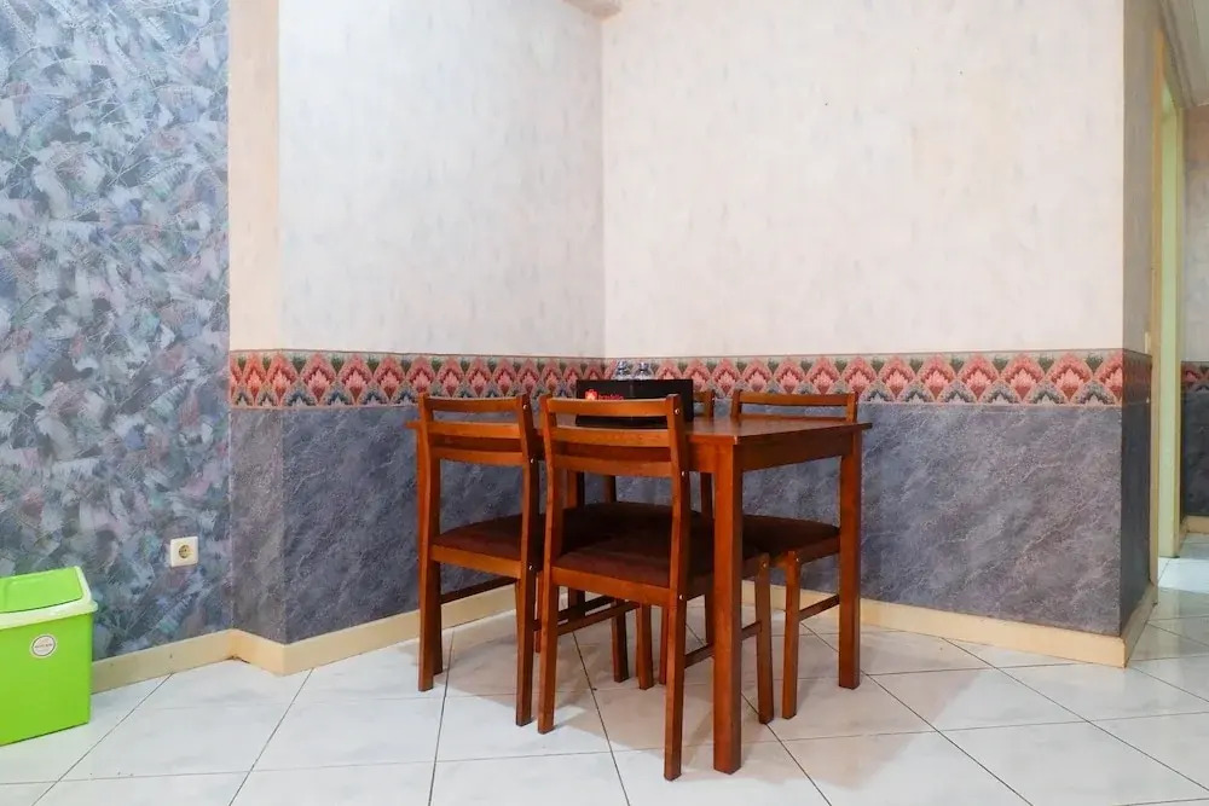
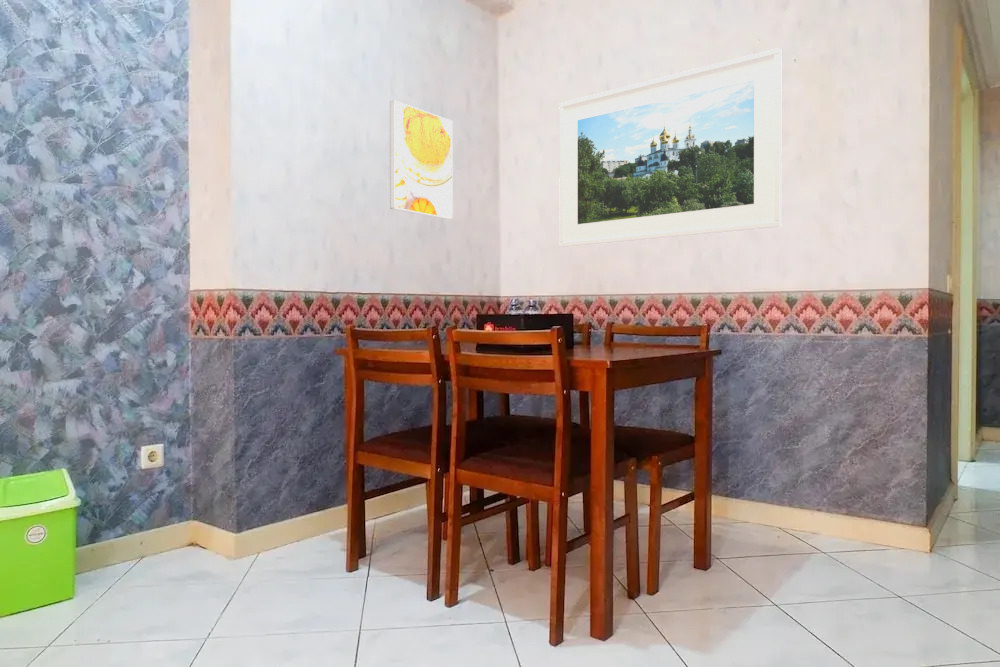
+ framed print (658, 158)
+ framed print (422, 162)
